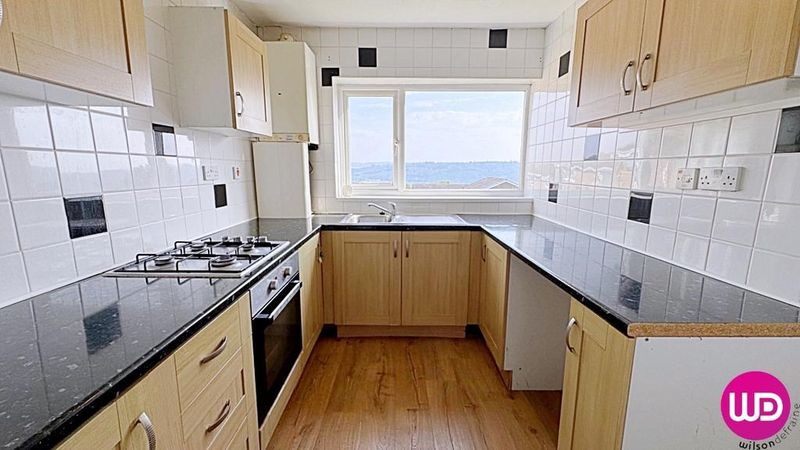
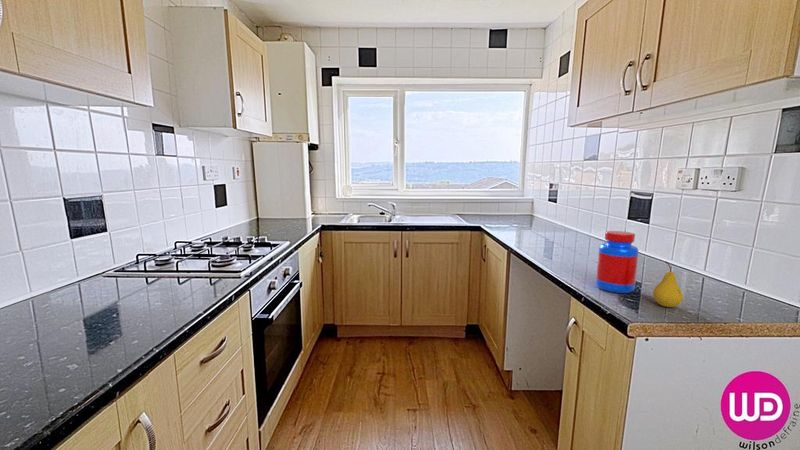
+ fruit (669, 284)
+ jar (617, 261)
